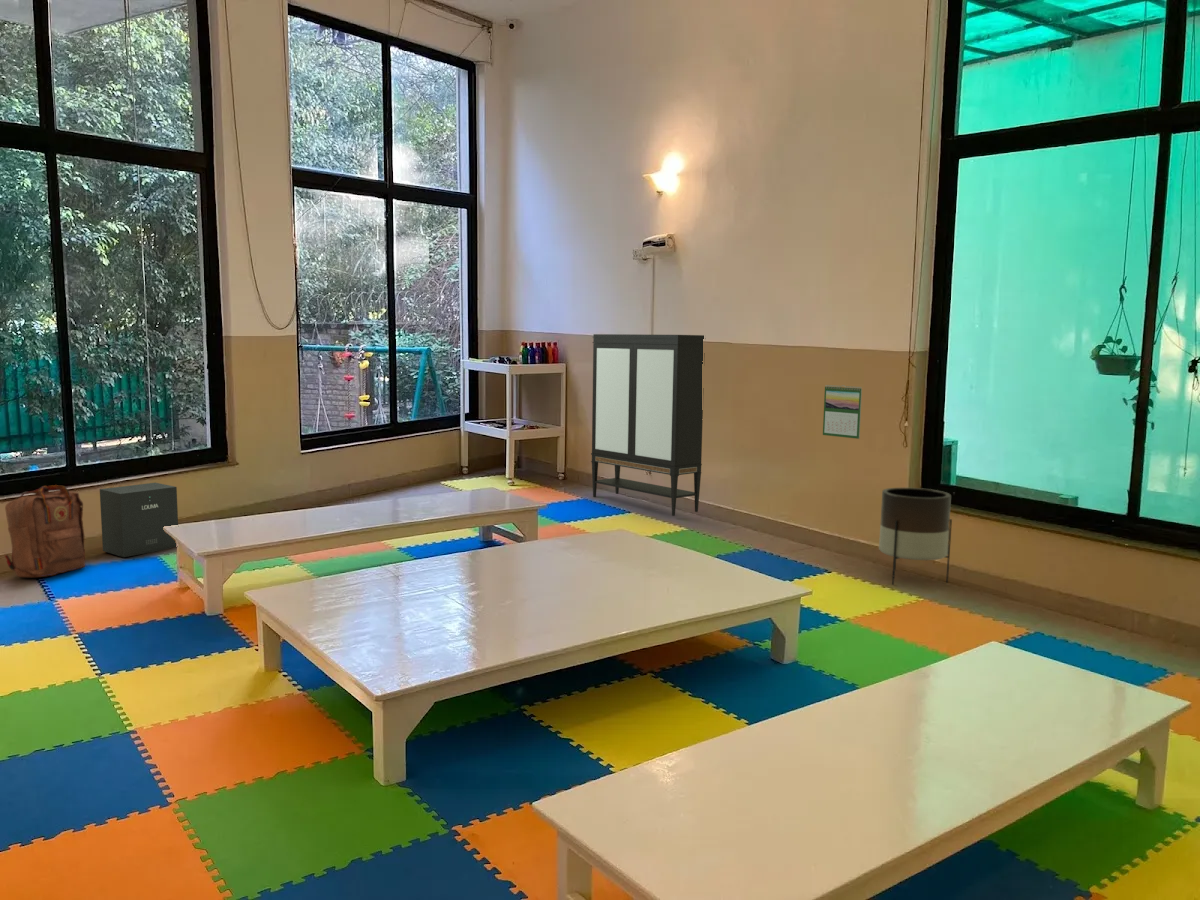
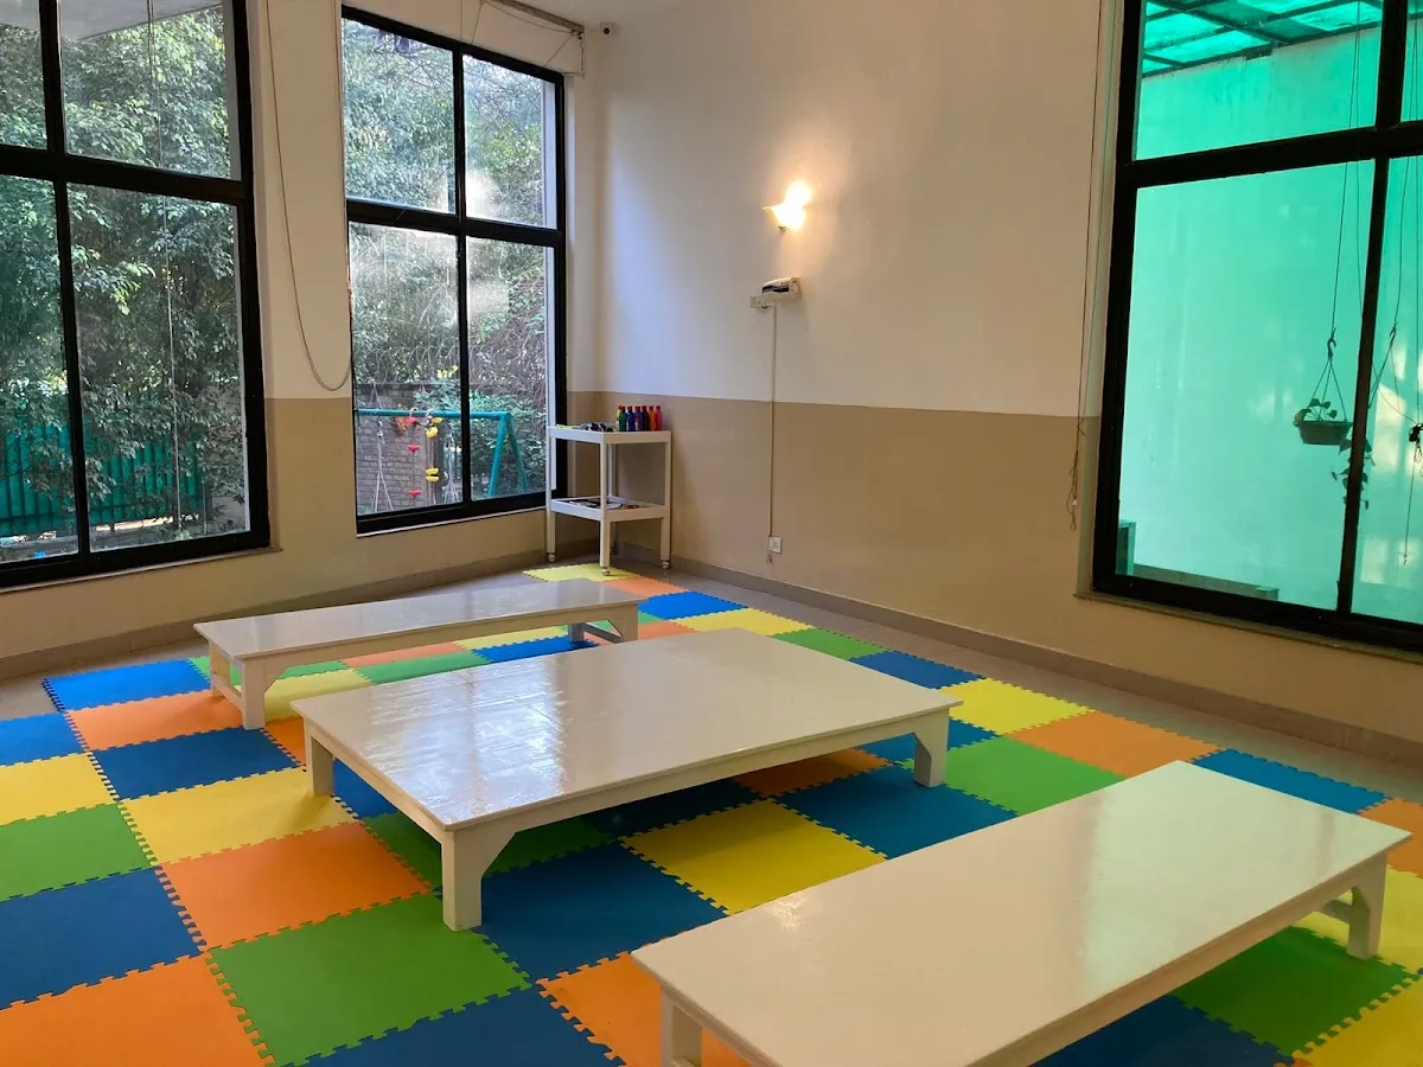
- calendar (841, 411)
- storage cabinet (645, 420)
- planter (913, 536)
- speaker (140, 518)
- backpack (44, 529)
